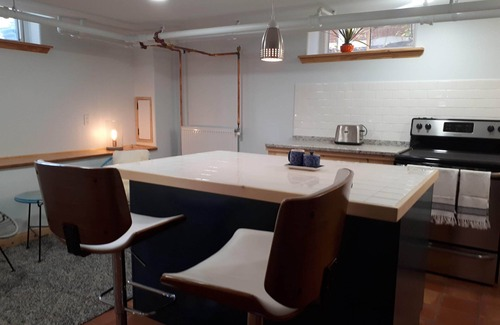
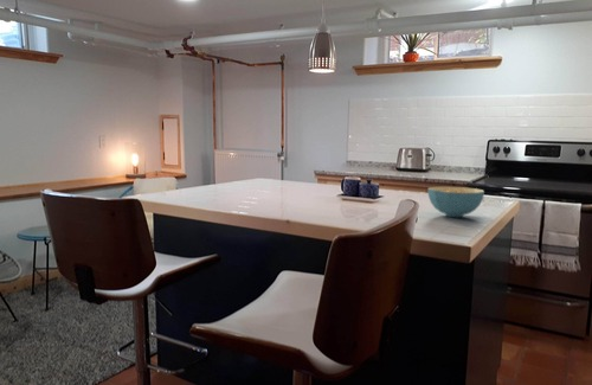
+ cereal bowl (455, 203)
